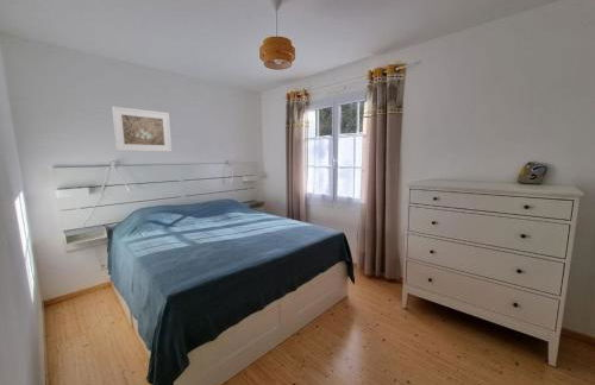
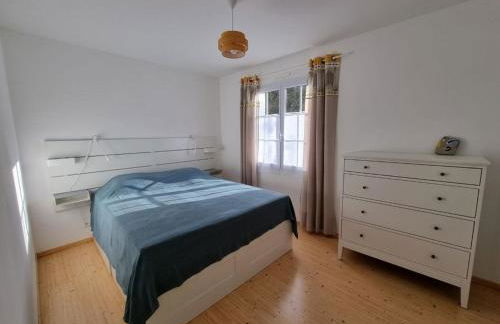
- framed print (144, 131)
